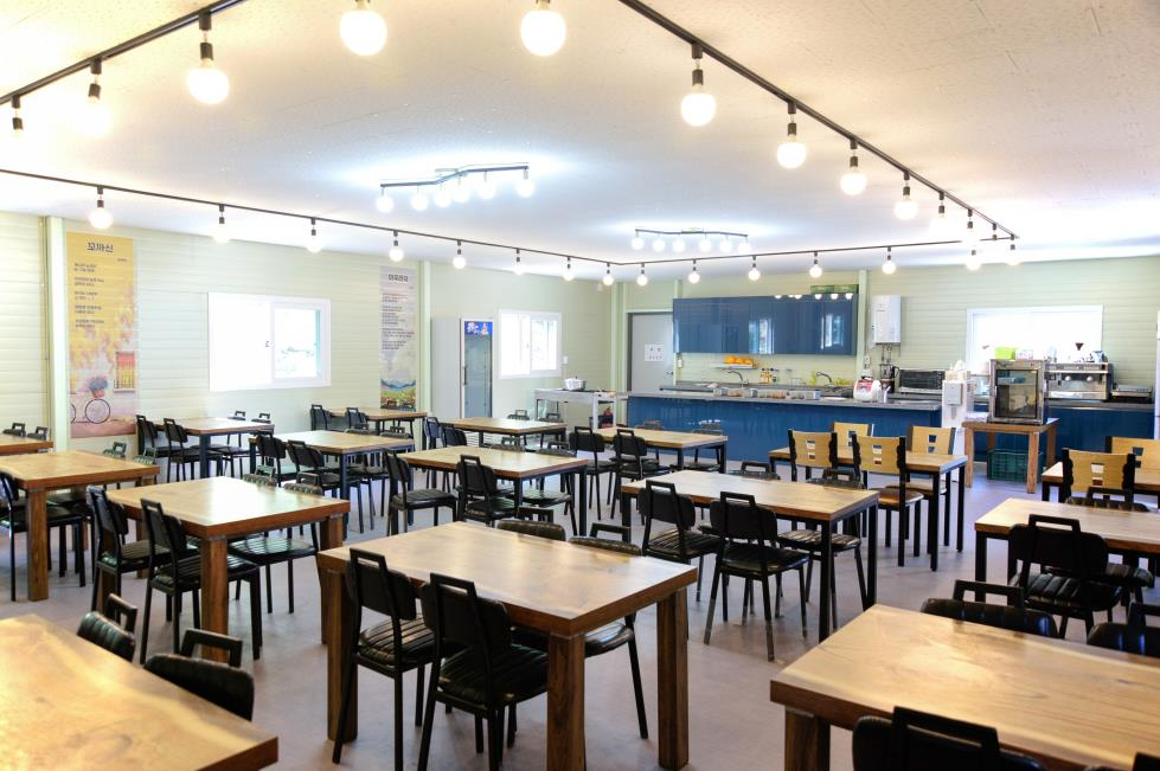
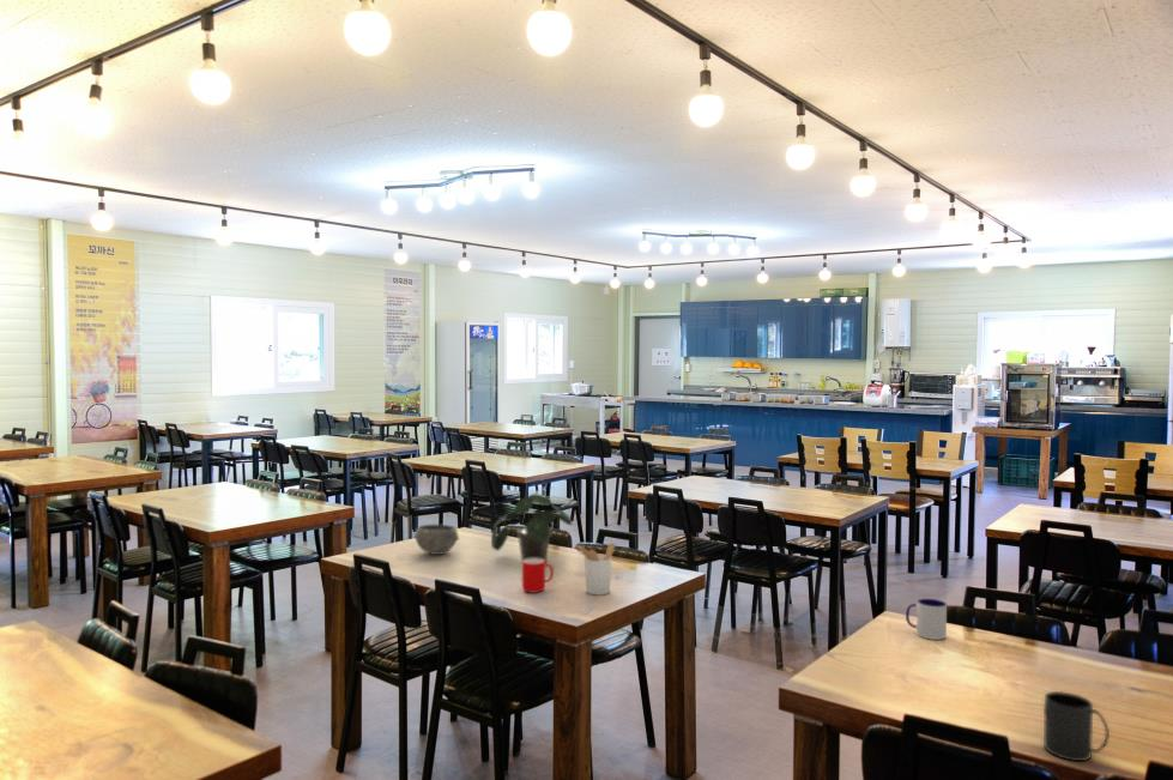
+ potted plant (532, 527)
+ cup (538, 575)
+ bowl (436, 539)
+ utensil holder (594, 567)
+ mug (925, 617)
+ mug (1076, 727)
